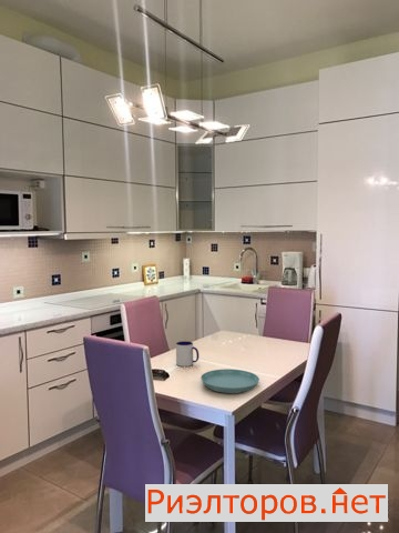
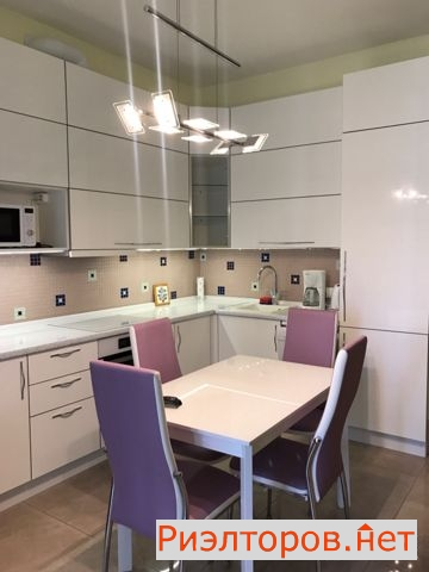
- mug (187, 353)
- saucer (229, 381)
